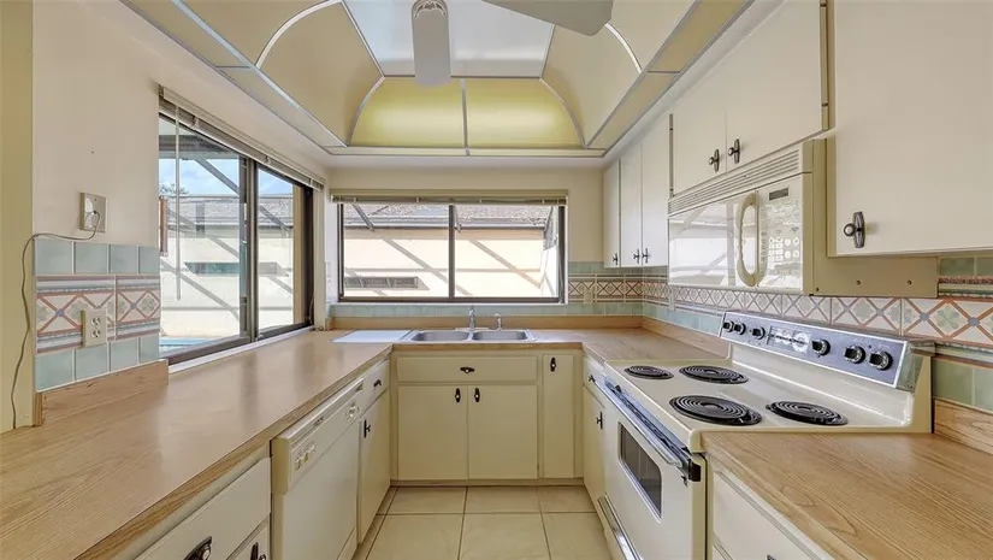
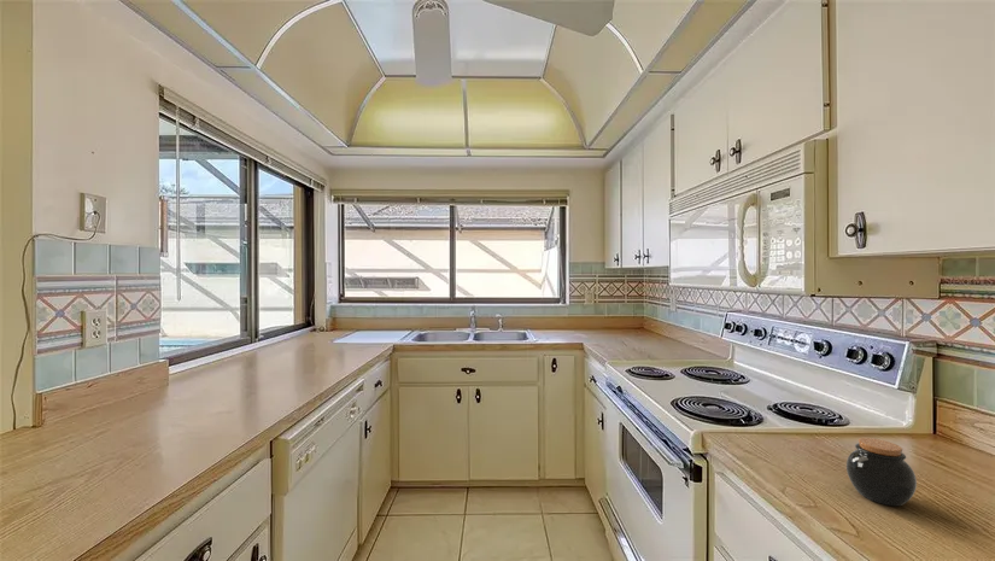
+ jar (879, 469)
